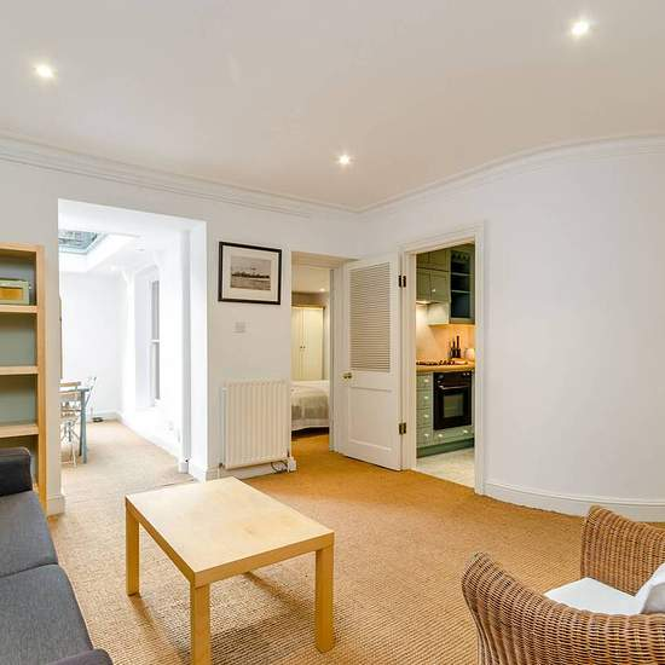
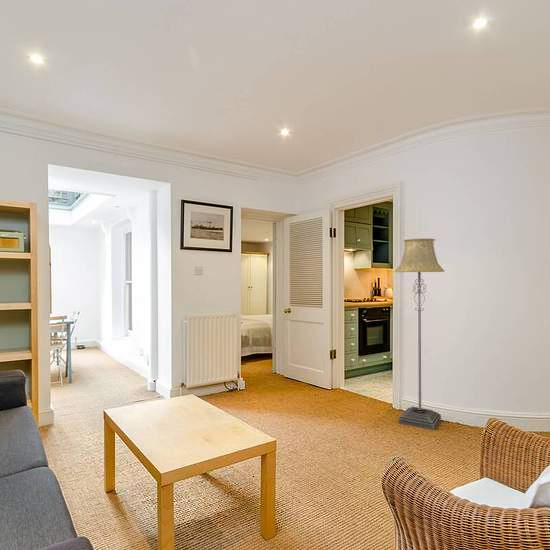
+ floor lamp (419, 330)
